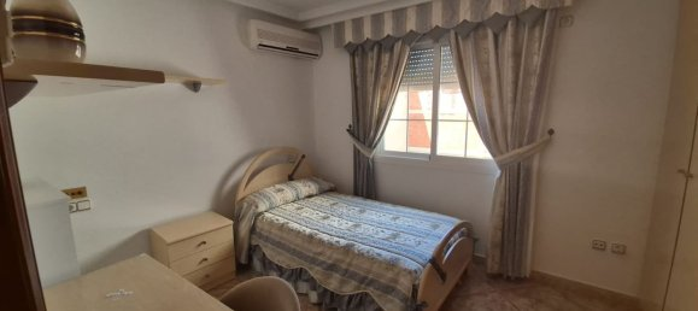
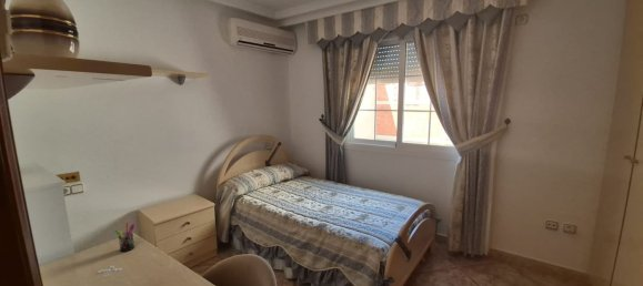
+ pen holder (124, 236)
